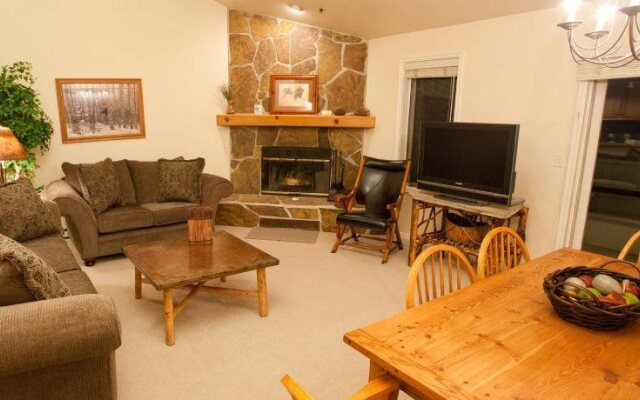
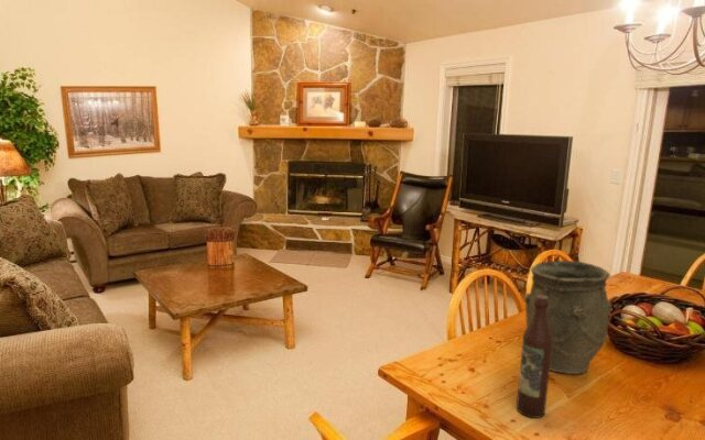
+ wine bottle (535, 354)
+ vase (566, 316)
